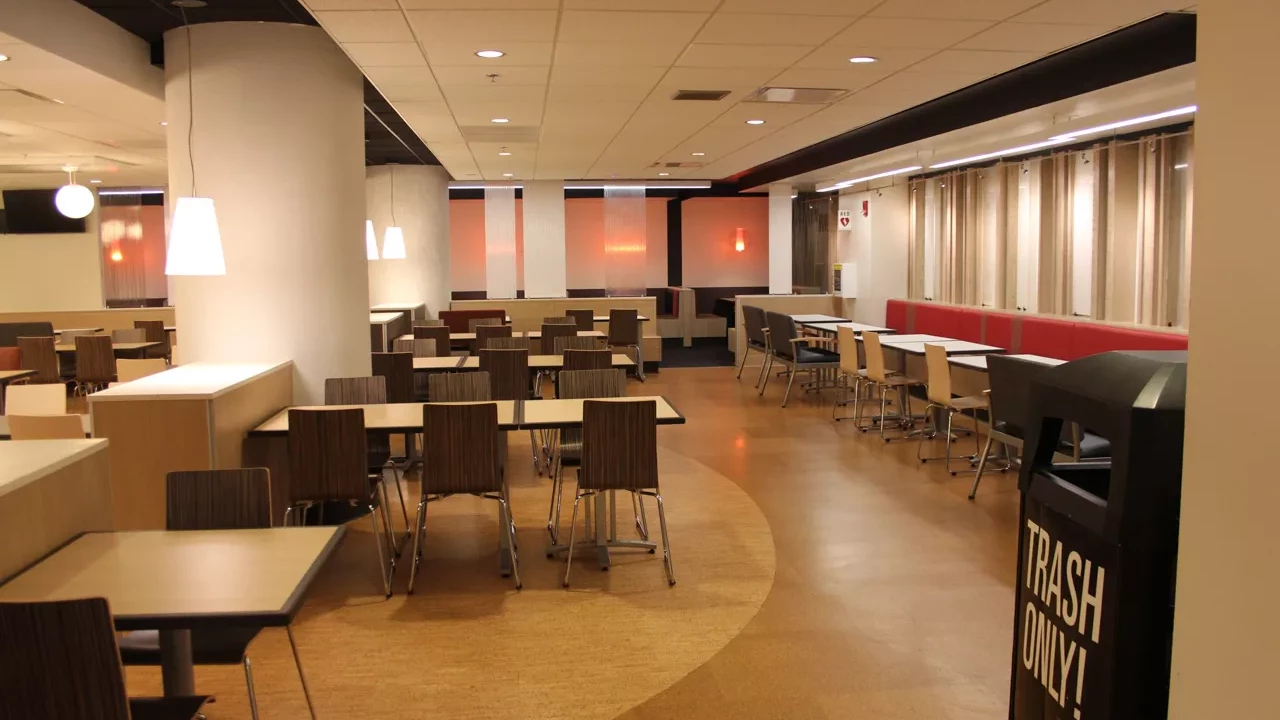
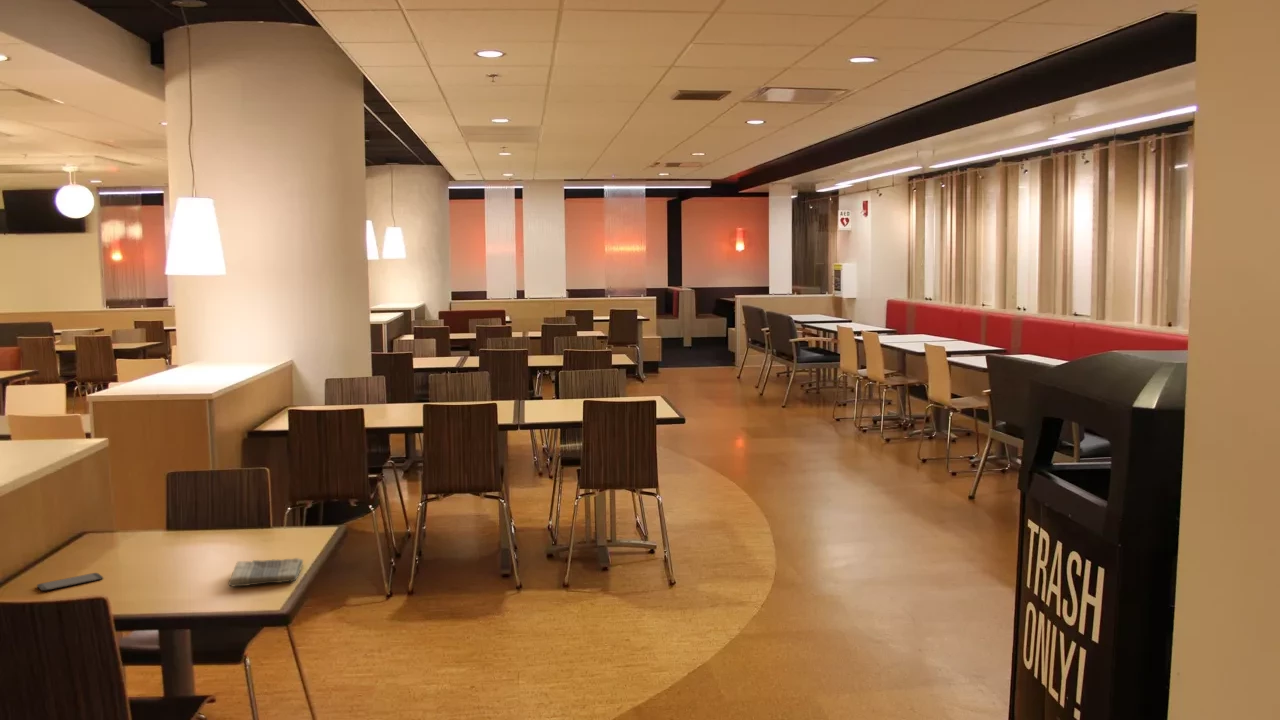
+ dish towel (267, 569)
+ smartphone (70, 581)
